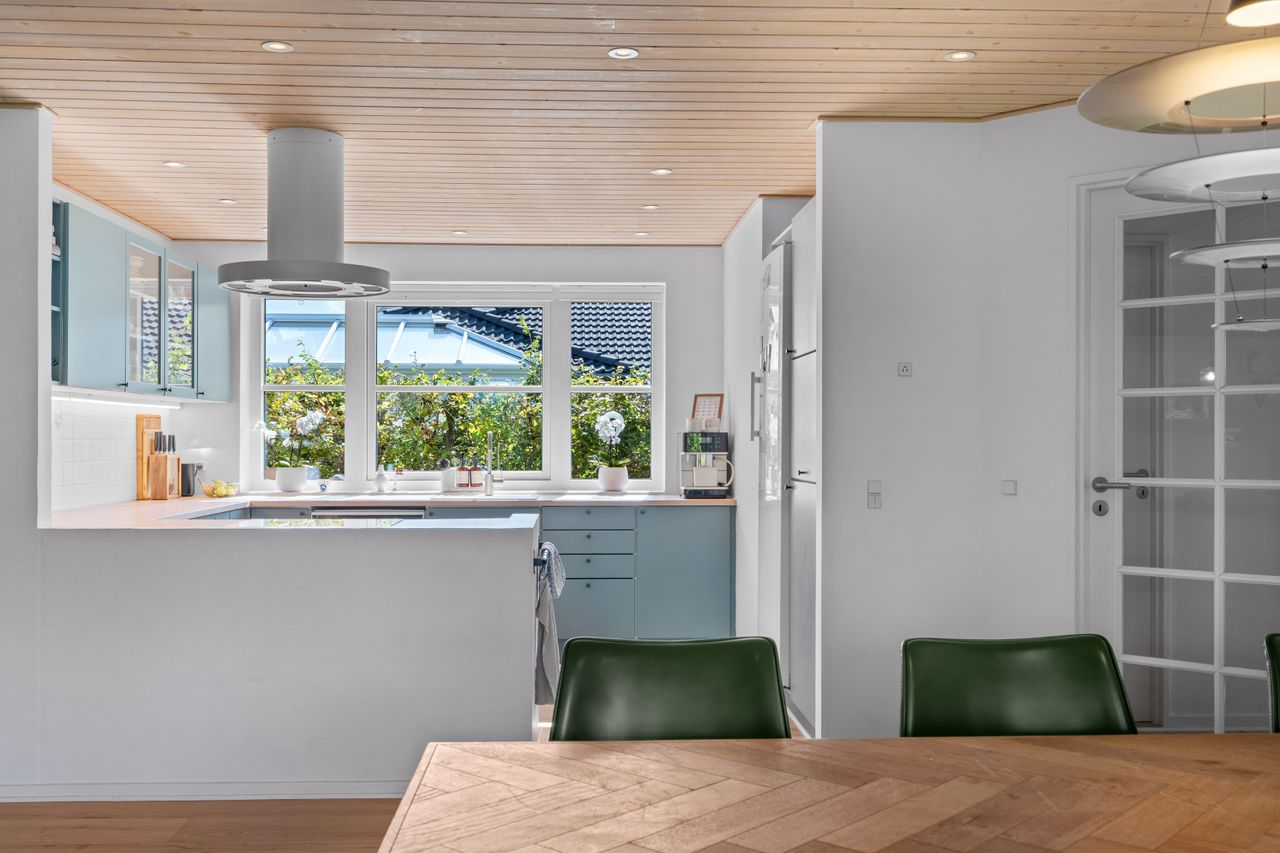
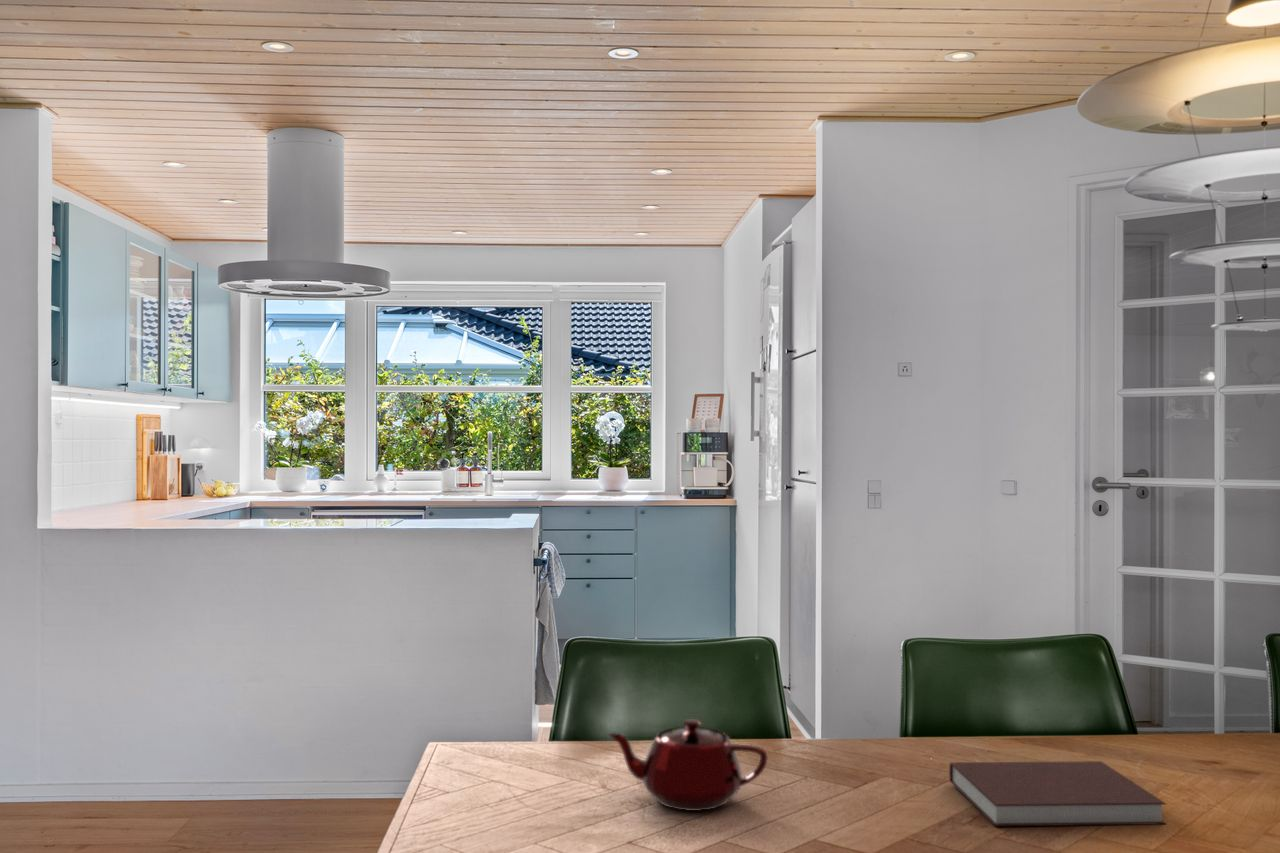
+ notebook (1051, 791)
+ teapot (686, 759)
